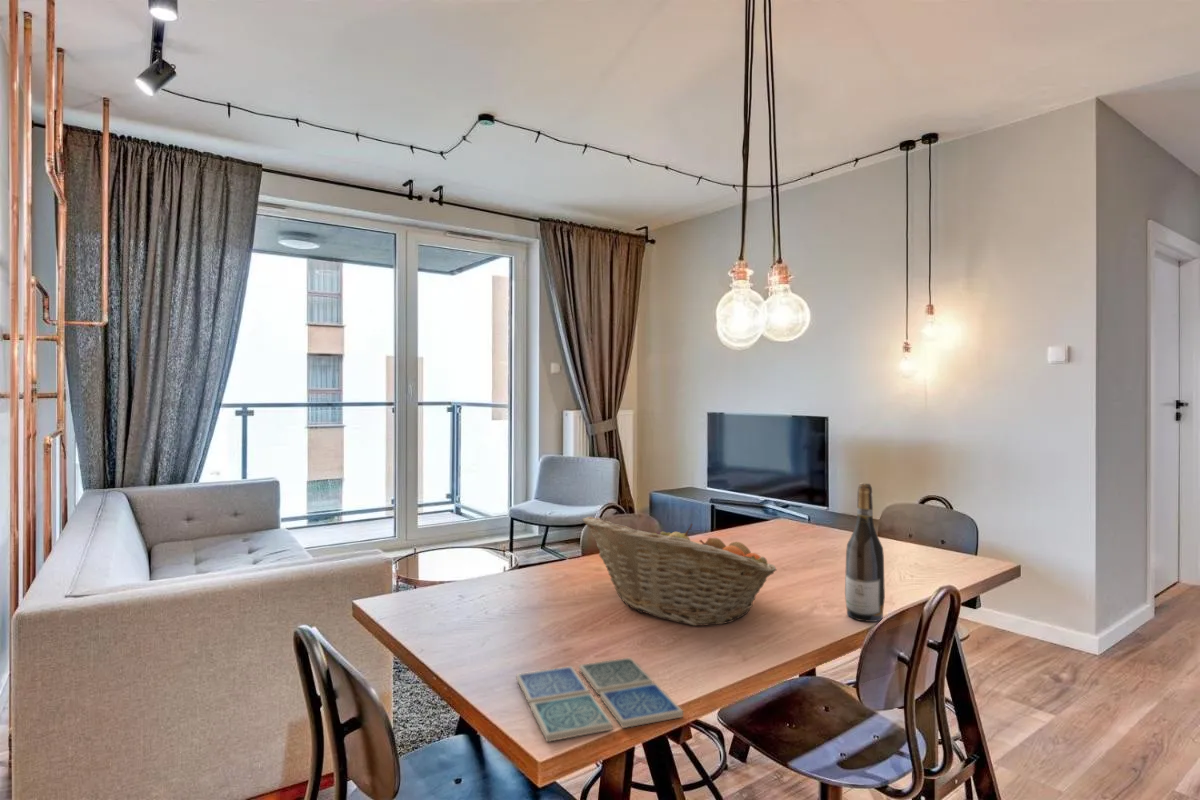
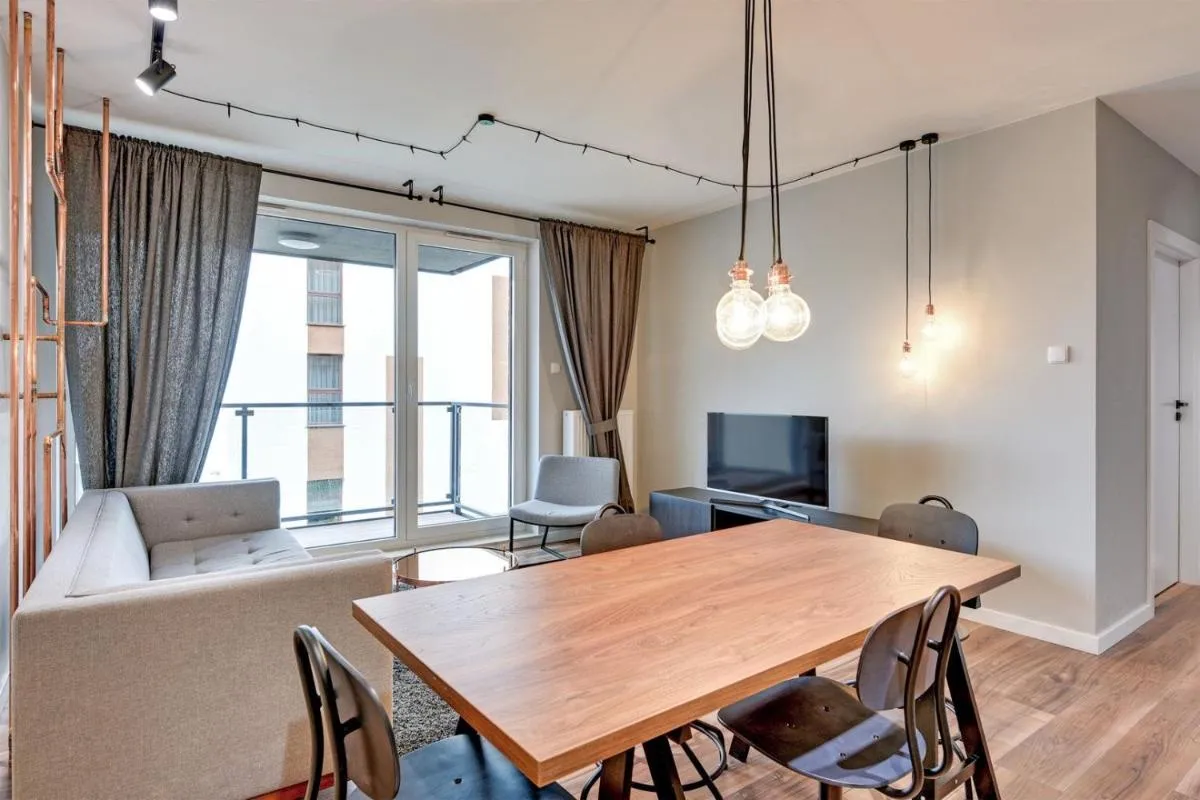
- drink coaster (592, 695)
- fruit basket (674, 559)
- wine bottle (864, 549)
